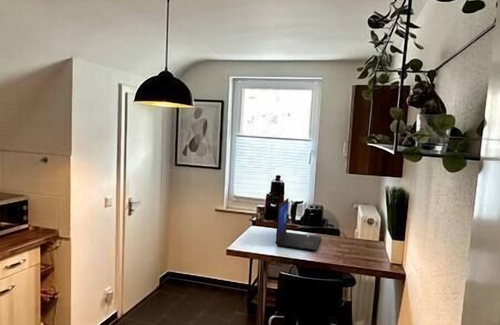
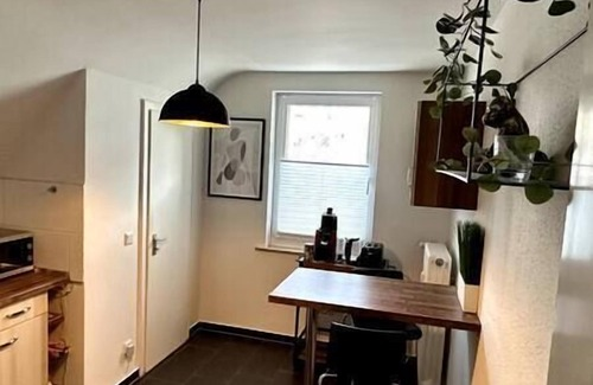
- laptop (296, 233)
